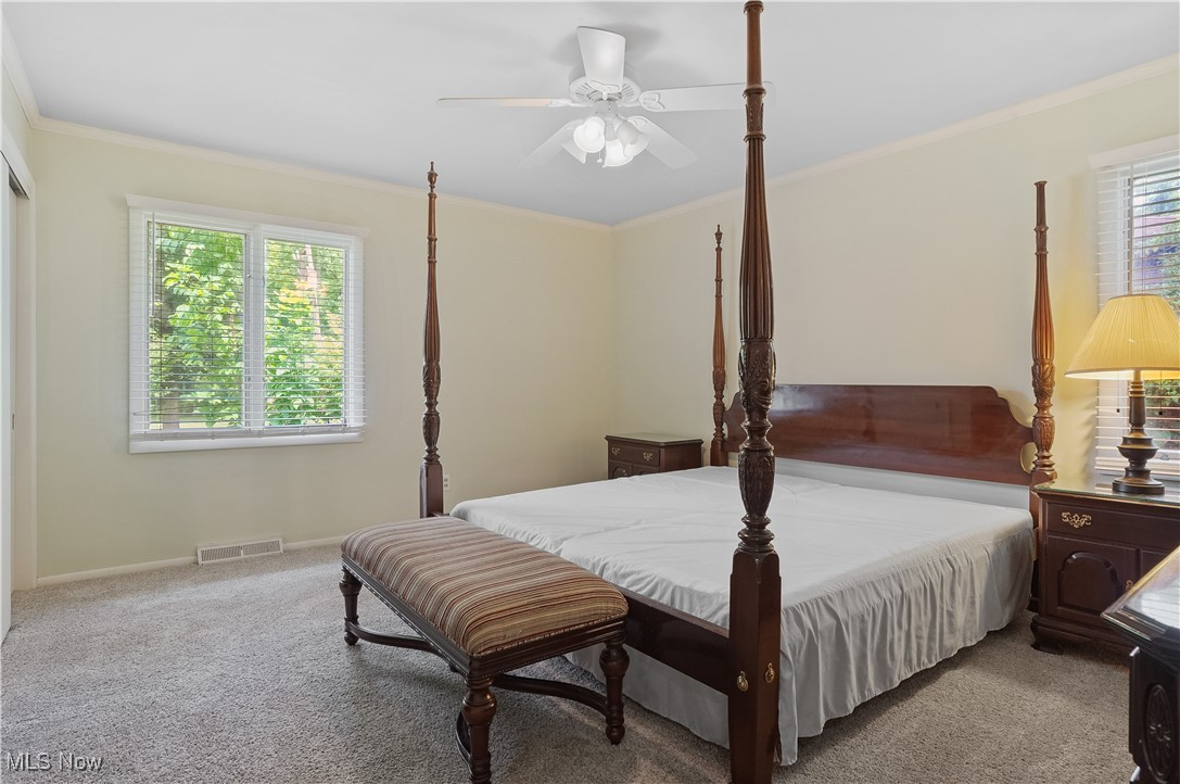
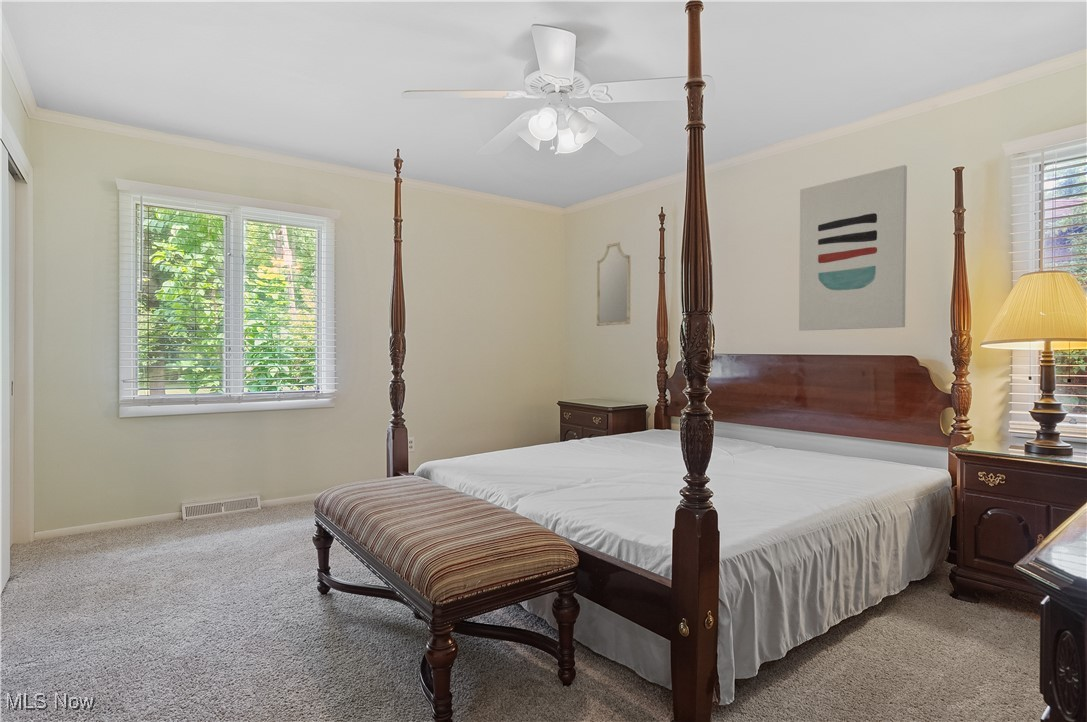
+ home mirror (612, 284)
+ wall art (849, 253)
